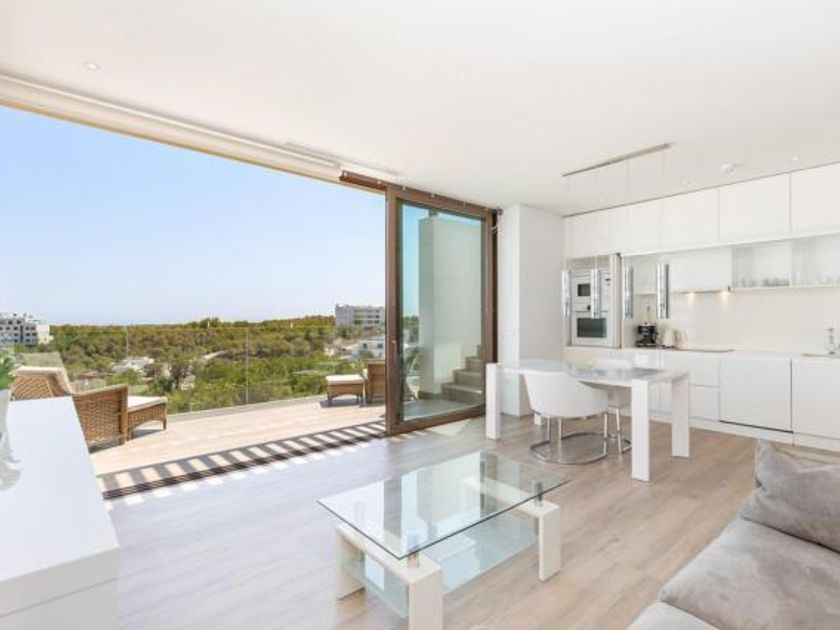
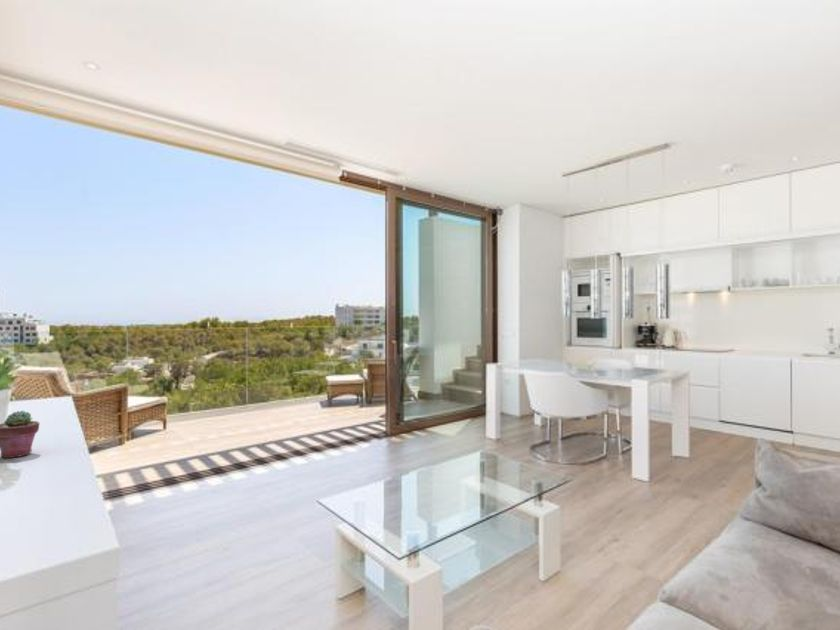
+ potted succulent (17, 432)
